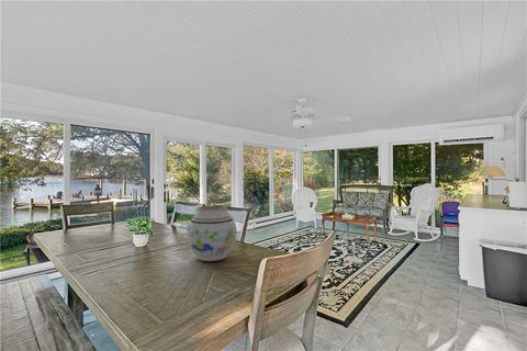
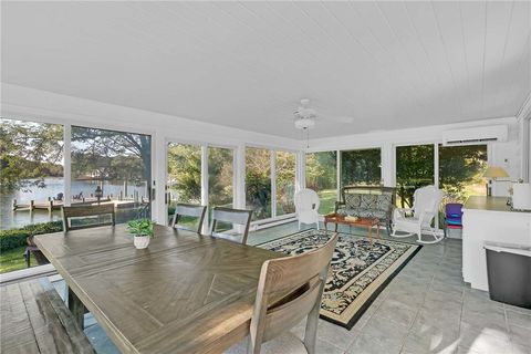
- vase (212, 231)
